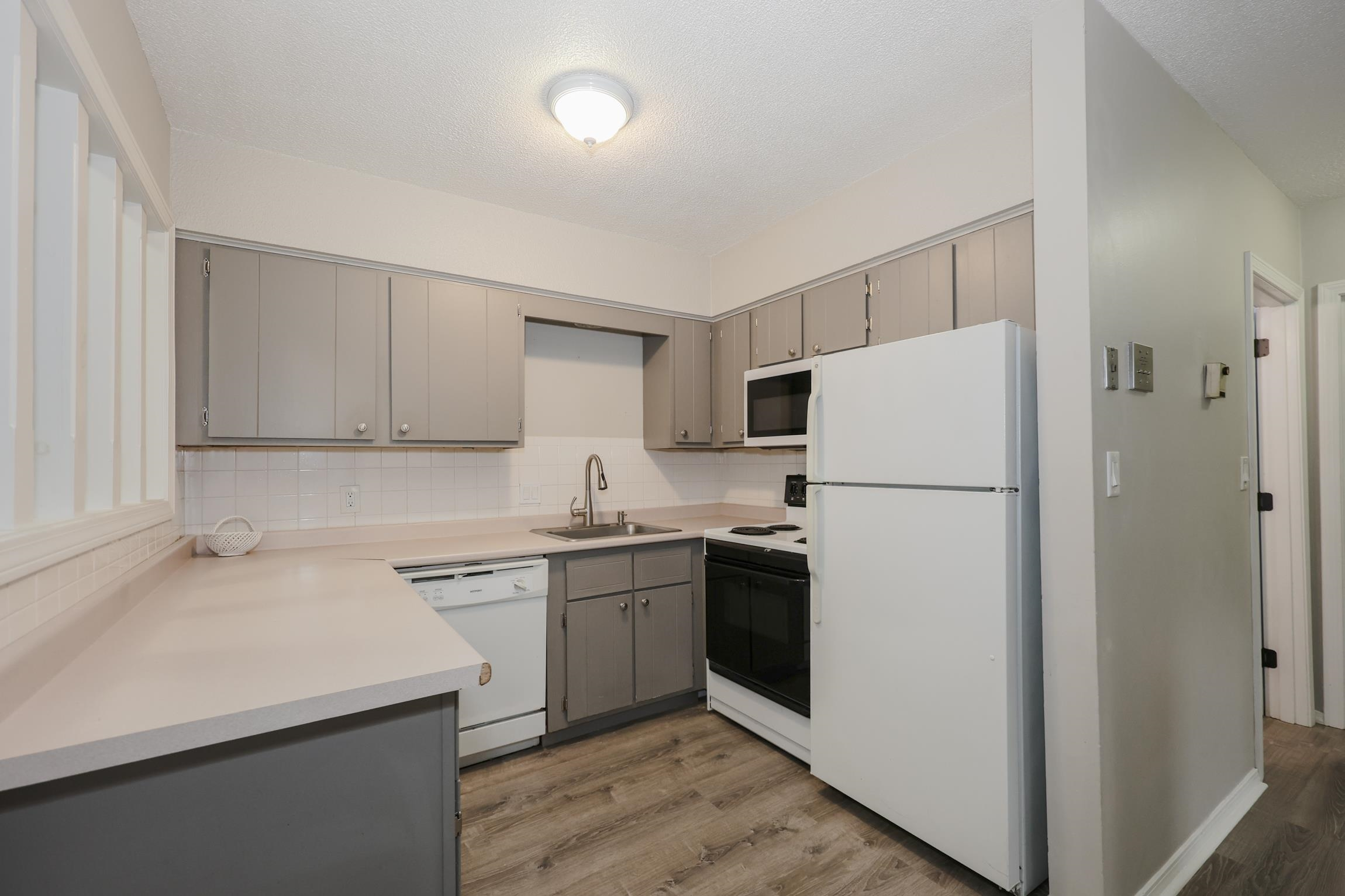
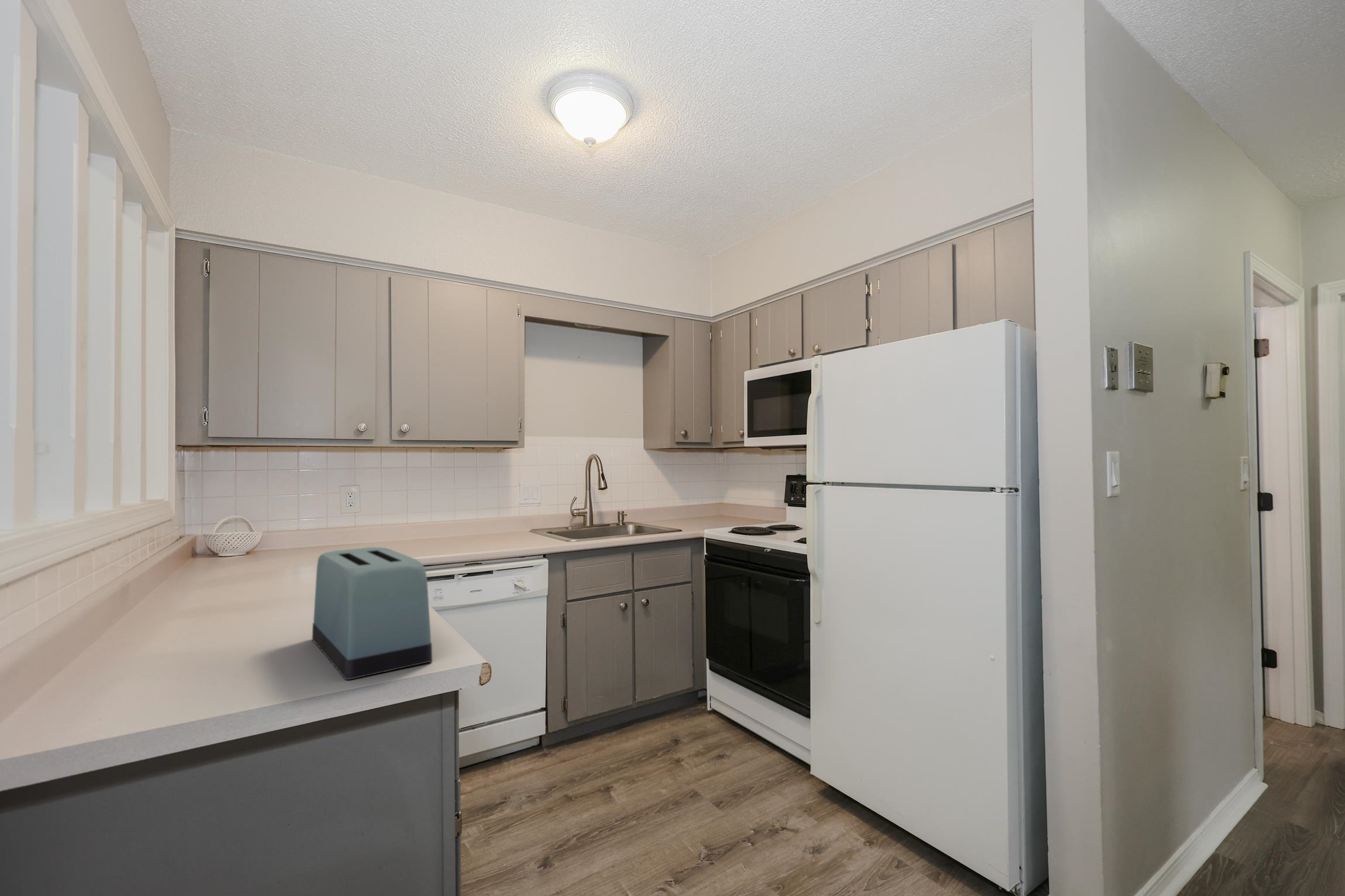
+ toaster (368, 602)
